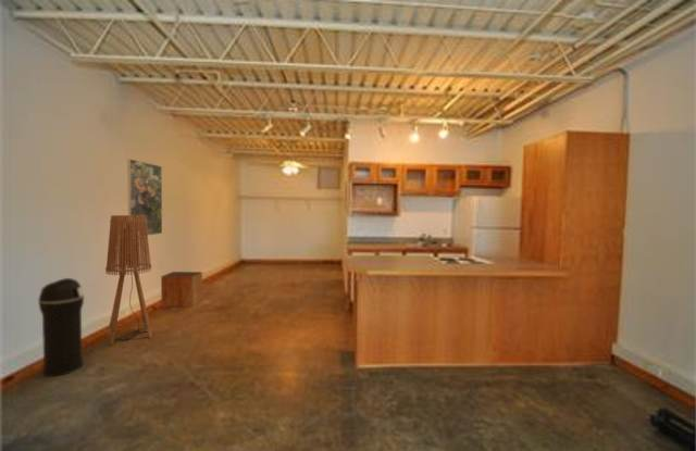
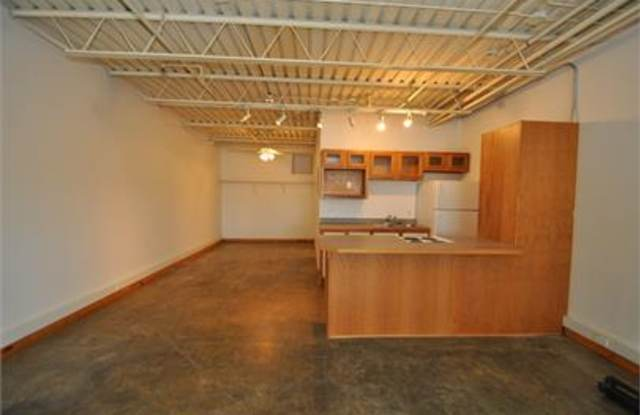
- trash can (63, 324)
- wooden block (182, 288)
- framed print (146, 199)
- floor lamp (128, 274)
